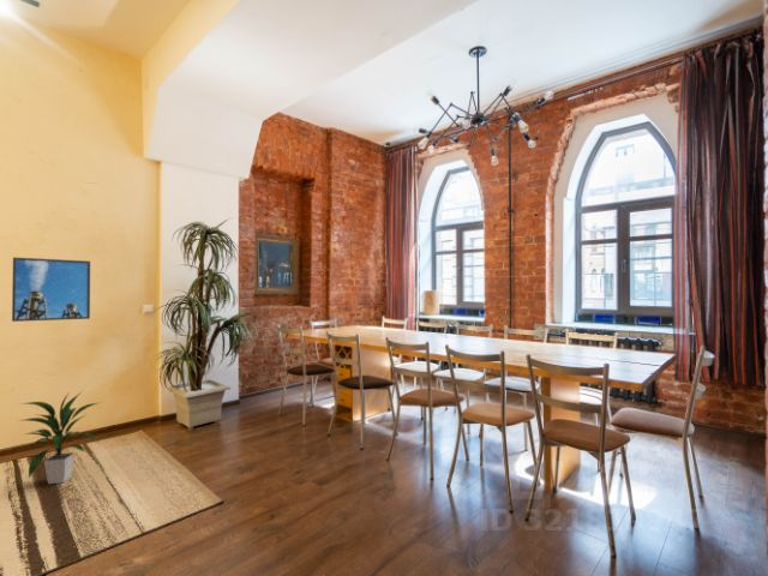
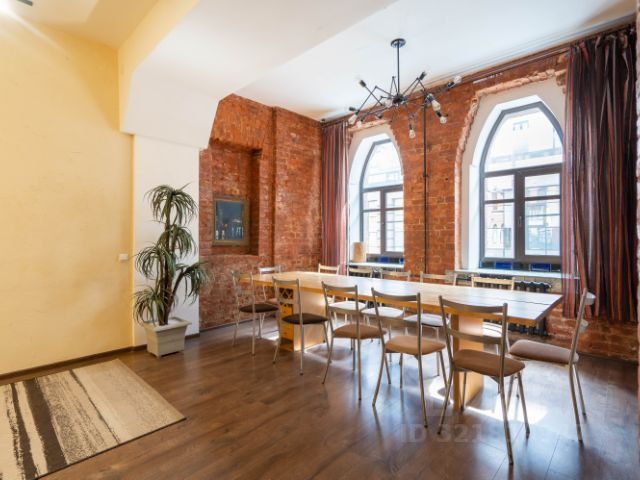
- indoor plant (55, 436)
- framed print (53, 289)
